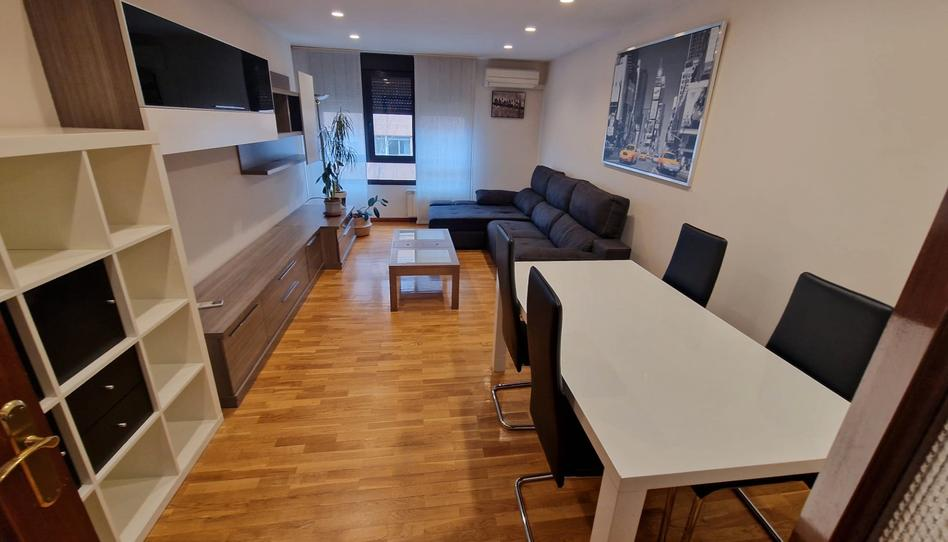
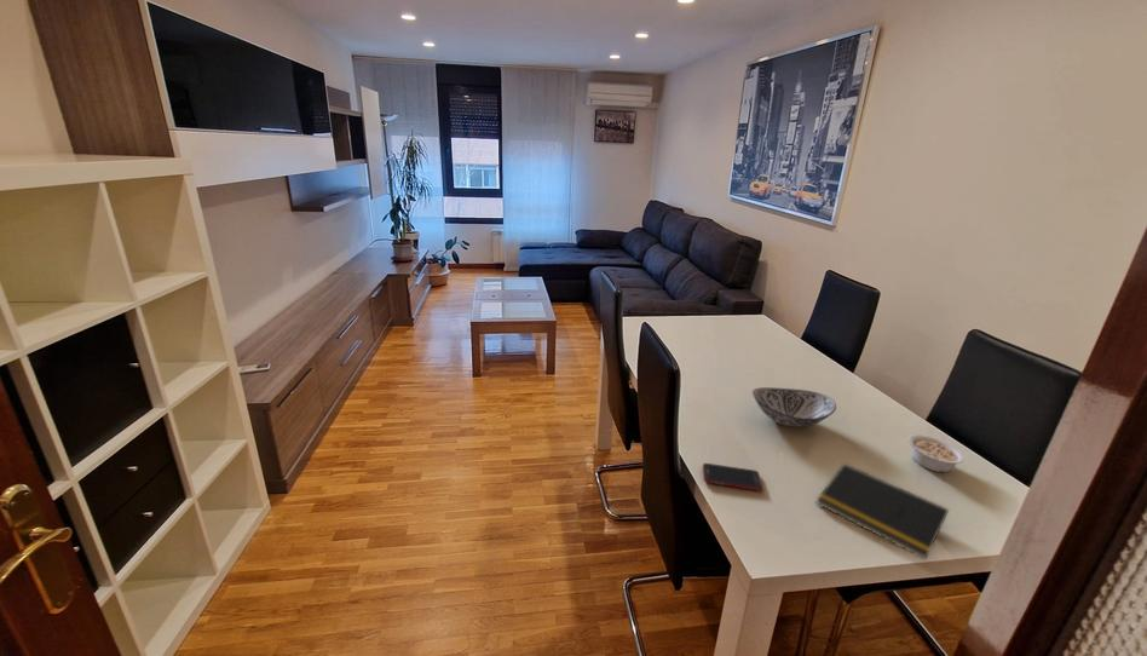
+ notepad (880, 506)
+ cell phone (731, 476)
+ legume (935, 454)
+ decorative bowl (790, 409)
